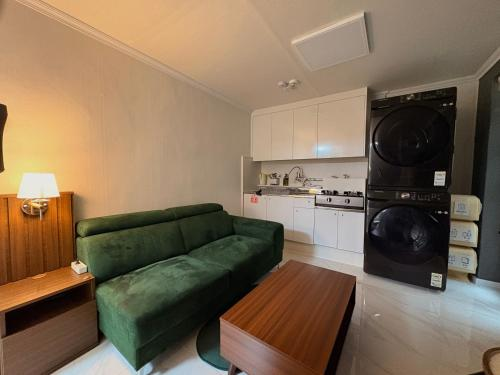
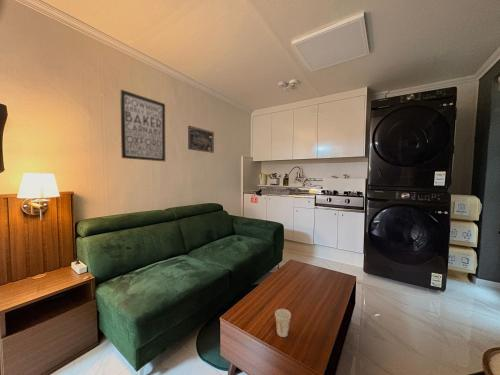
+ wall art (201, 140)
+ cup (282, 323)
+ wall art (144, 128)
